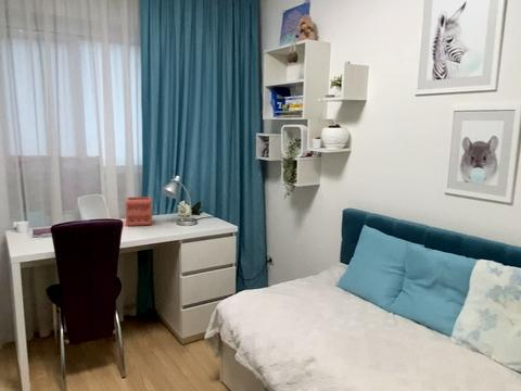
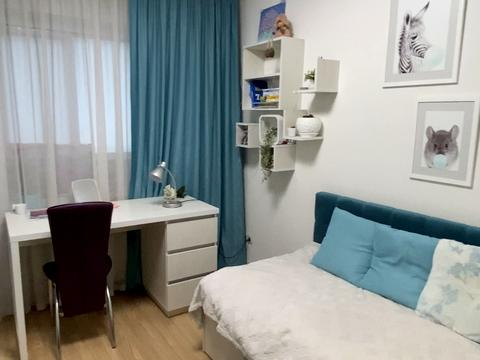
- desk organizer (139, 211)
